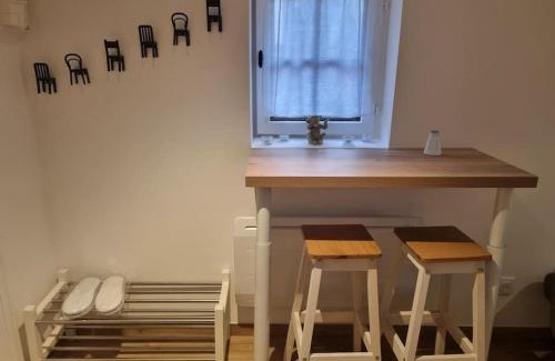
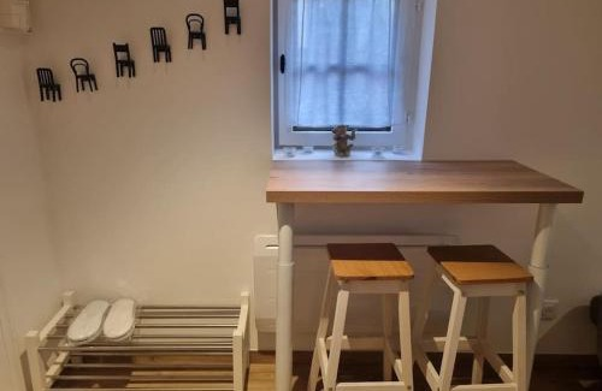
- saltshaker (433, 142)
